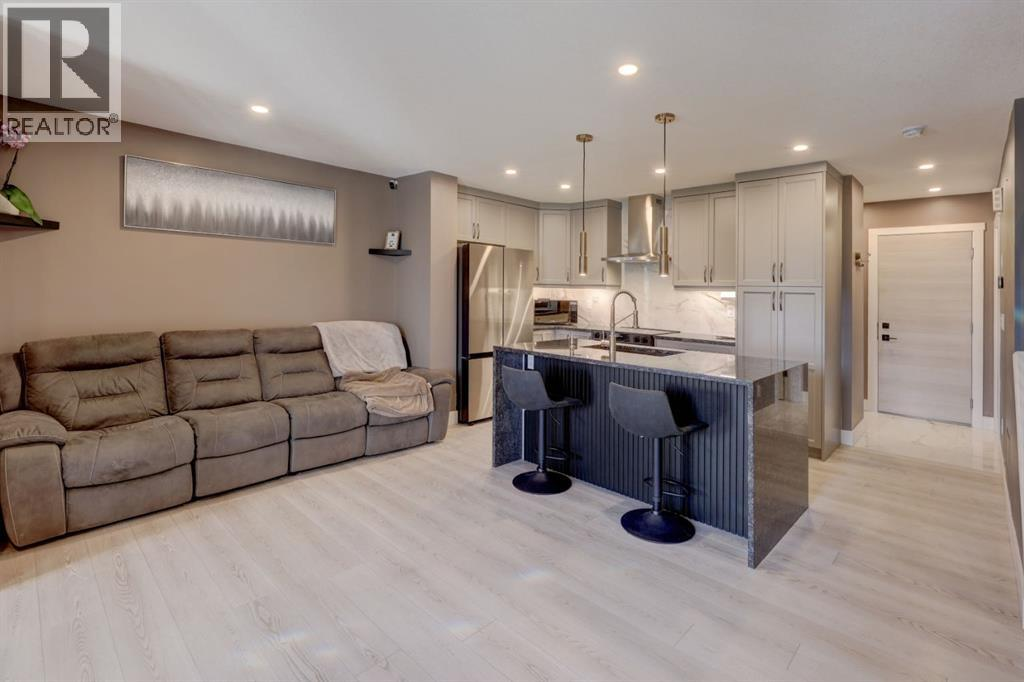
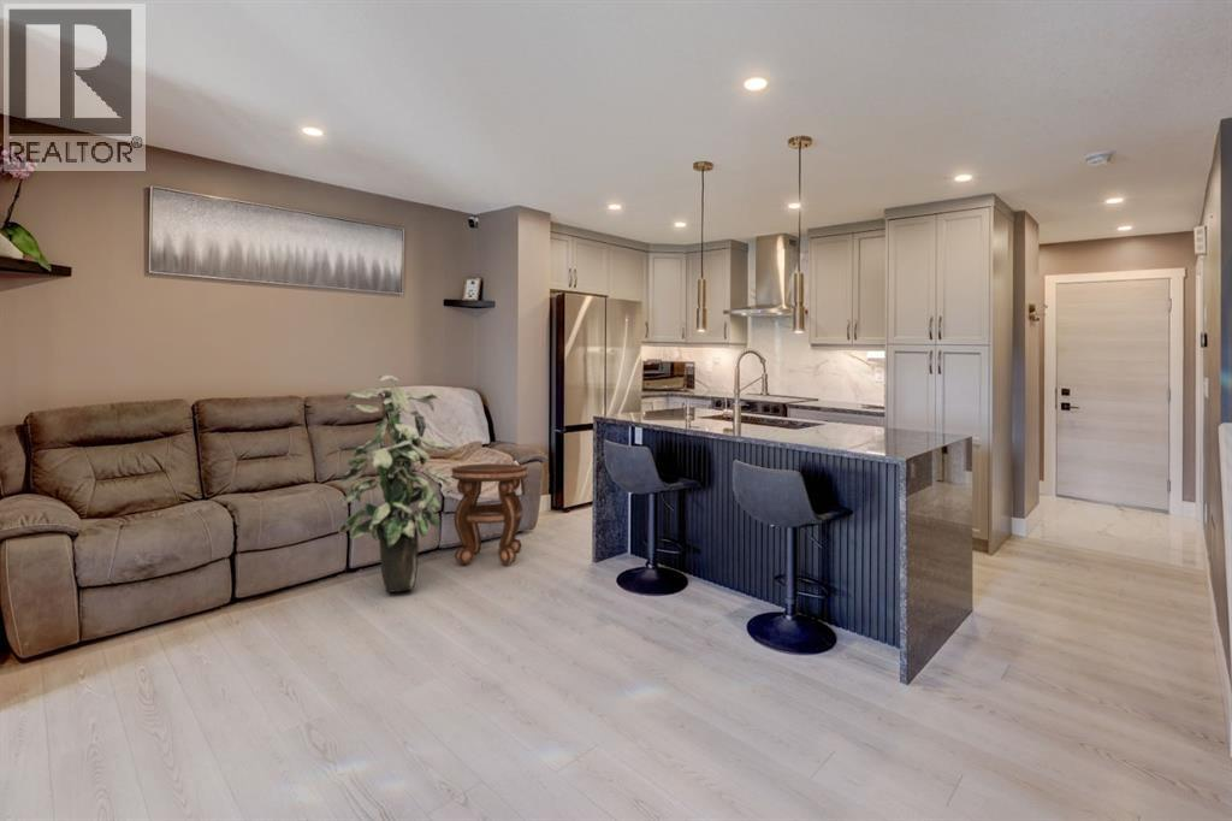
+ side table (490, 512)
+ indoor plant (392, 482)
